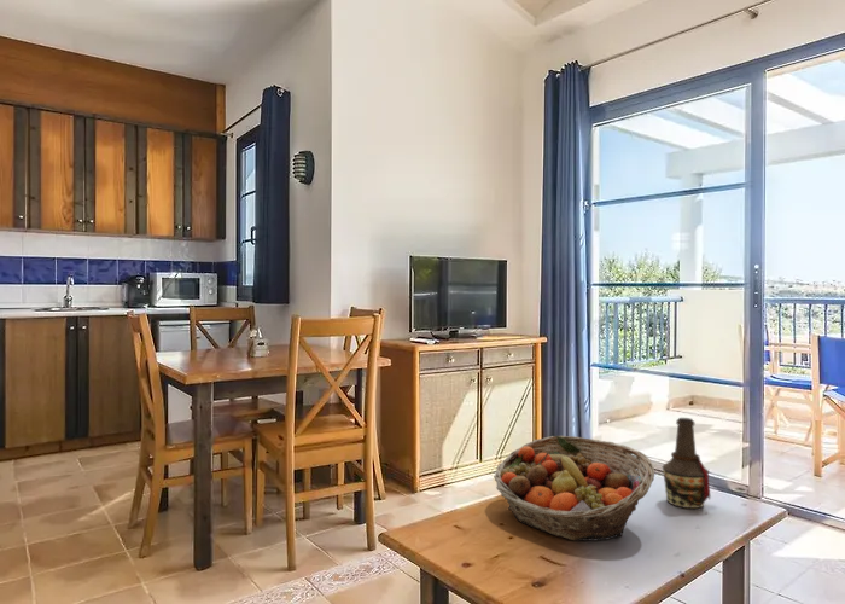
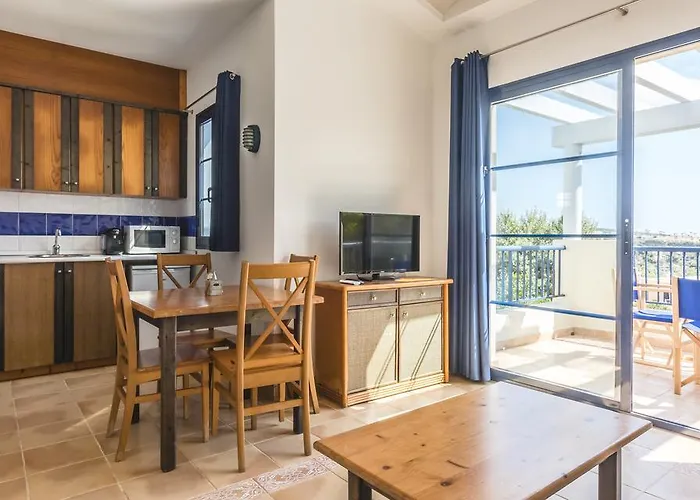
- fruit basket (570, 483)
- bottle (687, 461)
